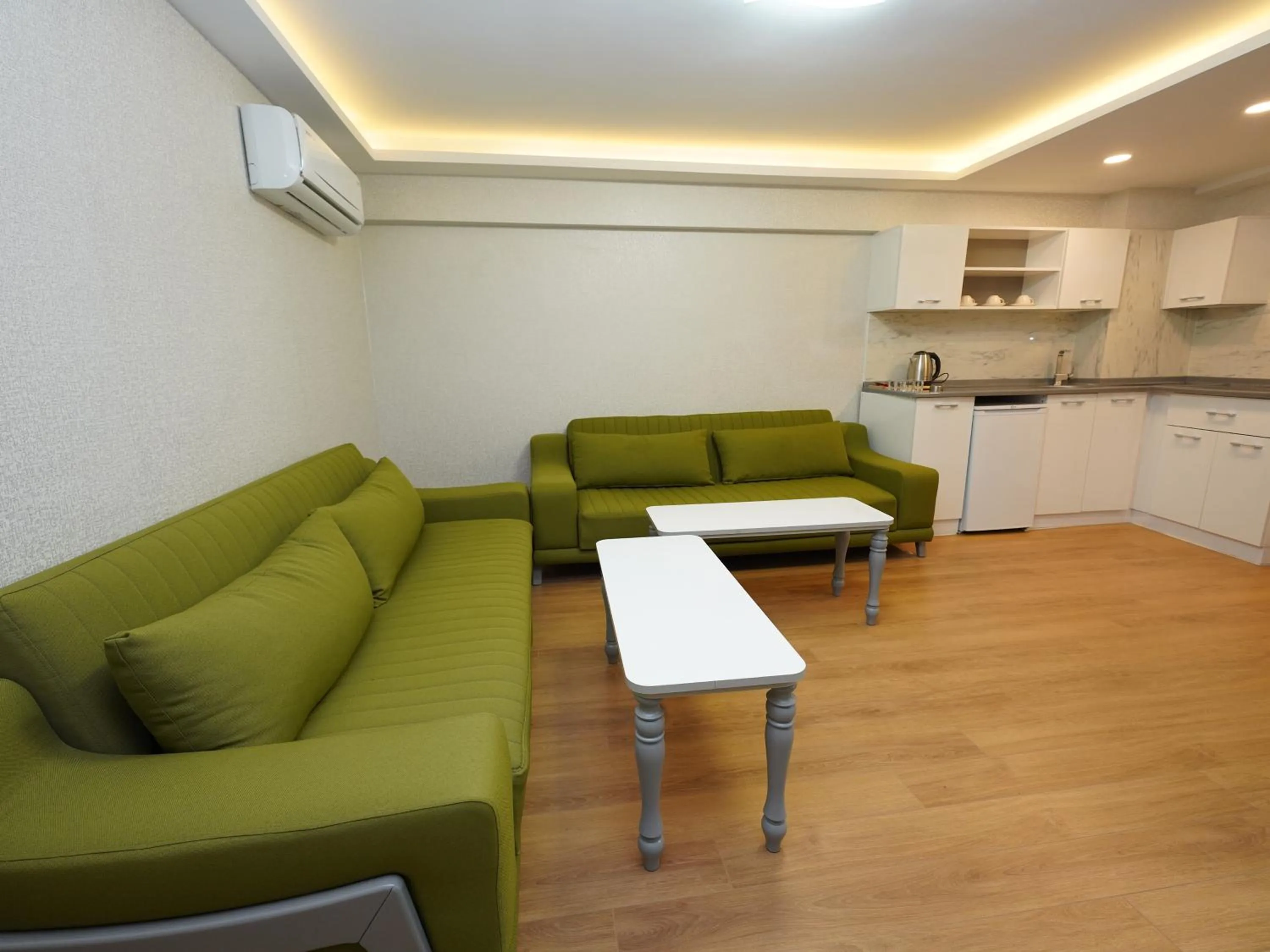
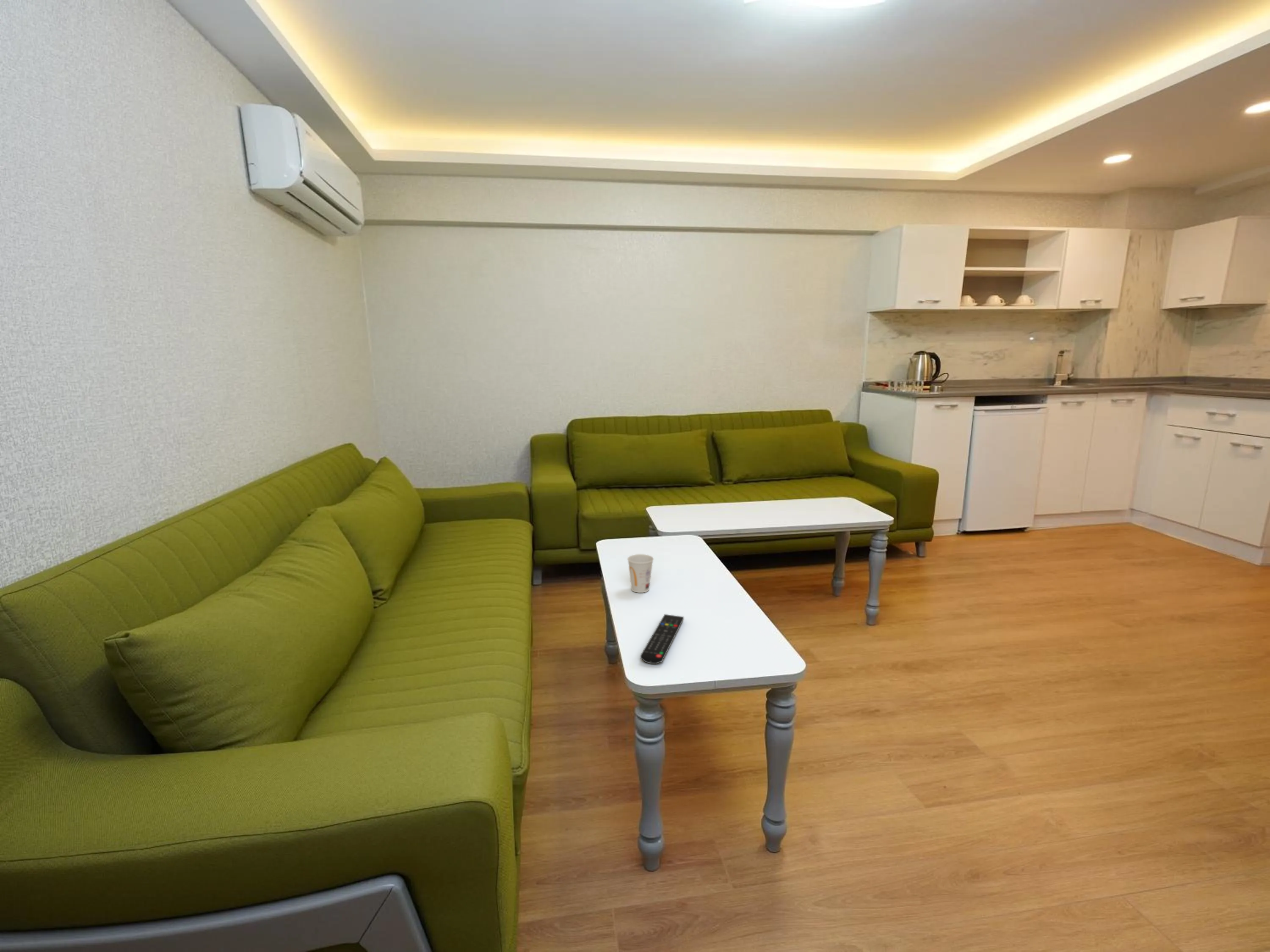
+ remote control (663, 638)
+ cup (640, 574)
